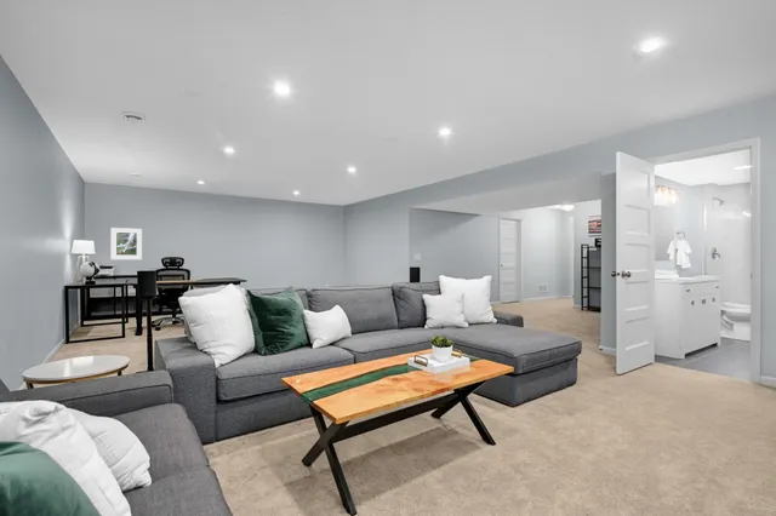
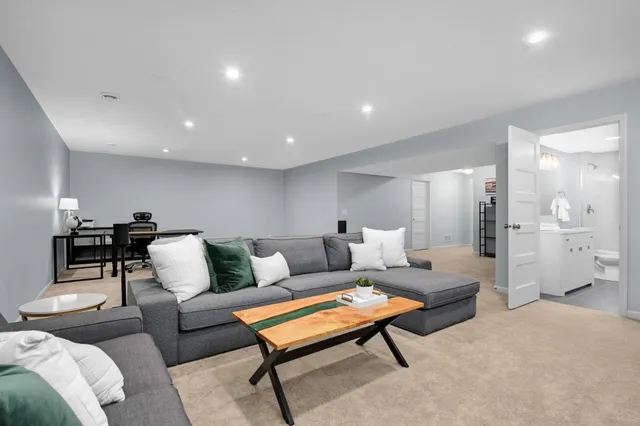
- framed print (126, 243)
